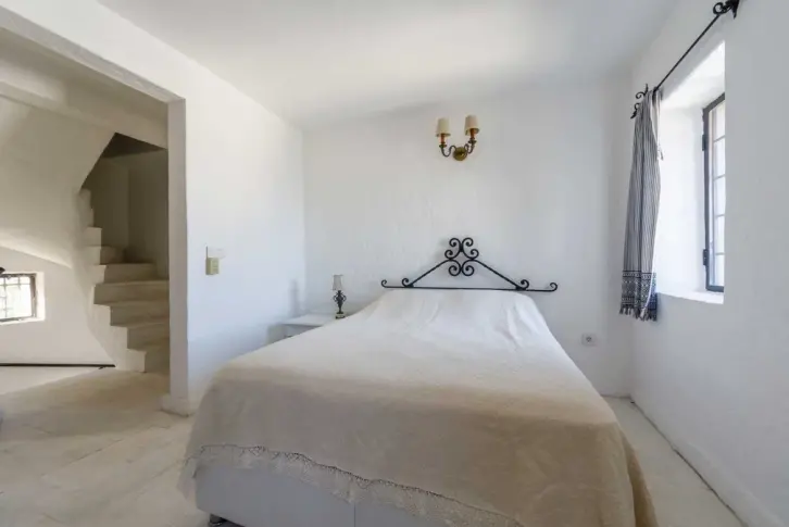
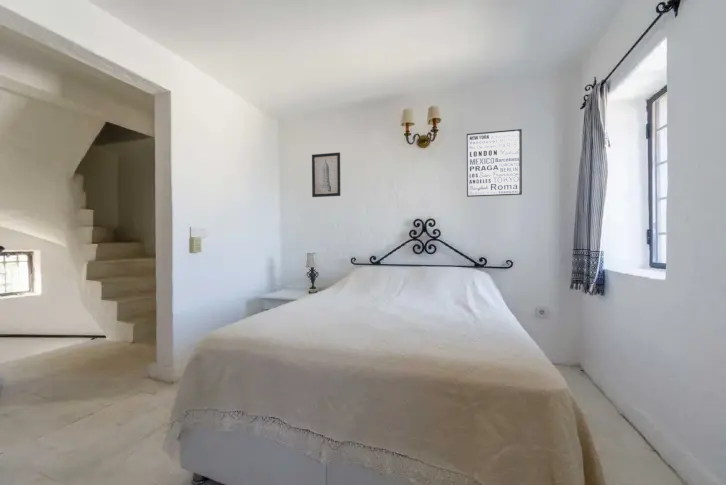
+ wall art (493, 163)
+ wall art (326, 175)
